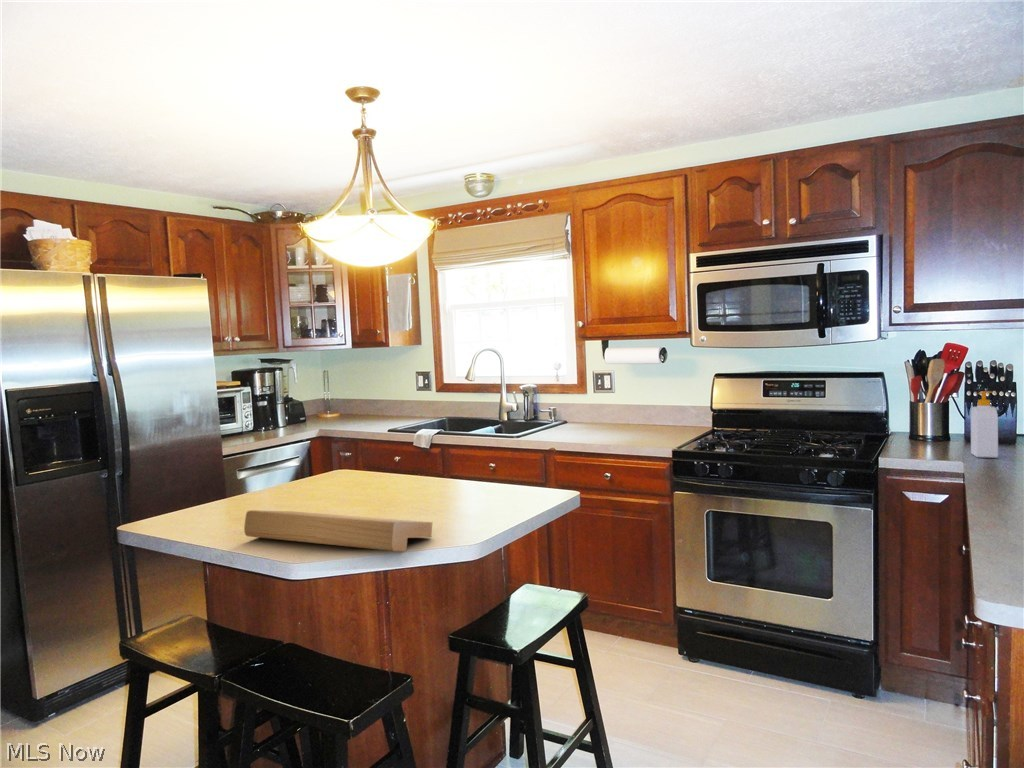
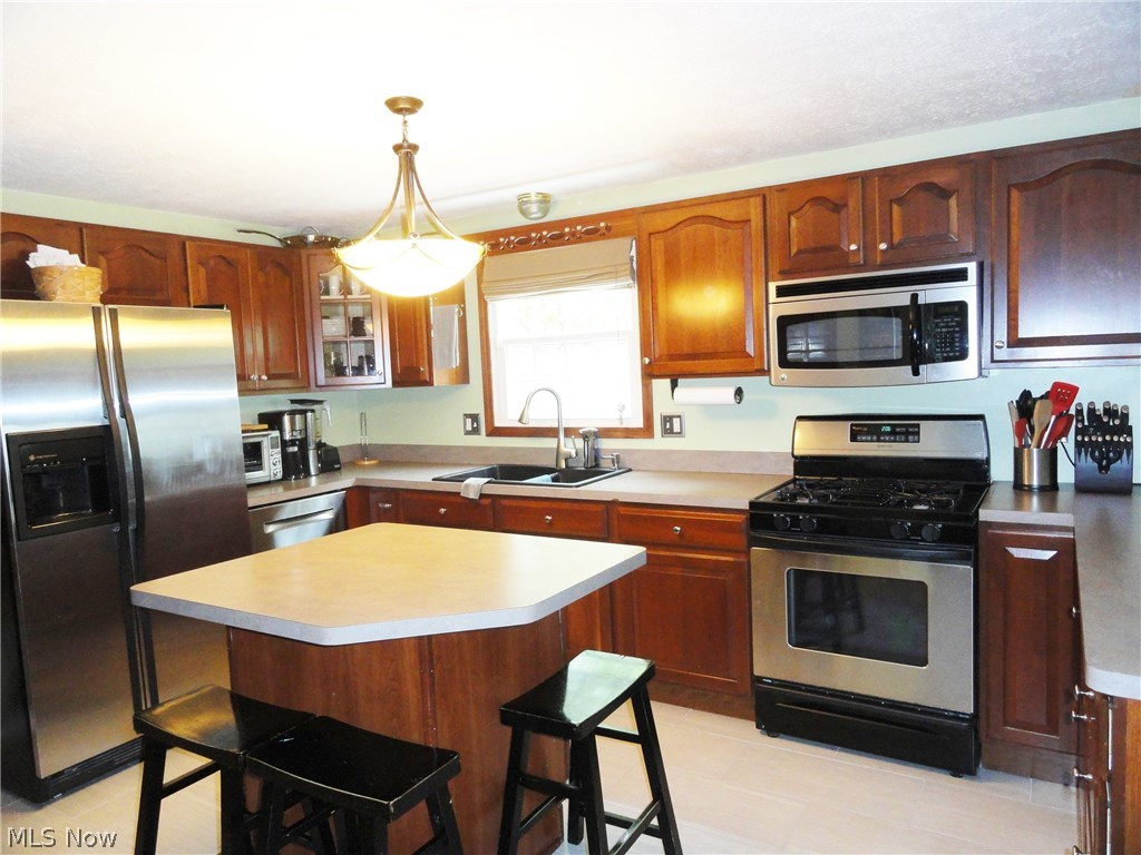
- soap bottle (985, 423)
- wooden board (337, 524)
